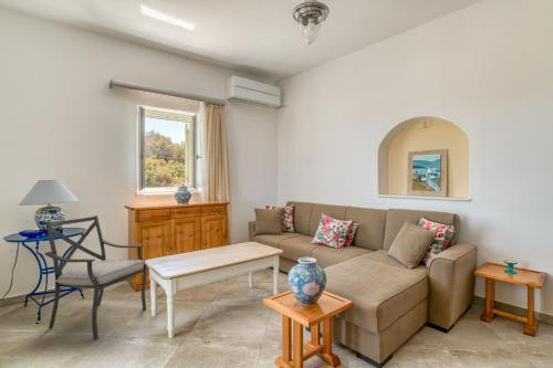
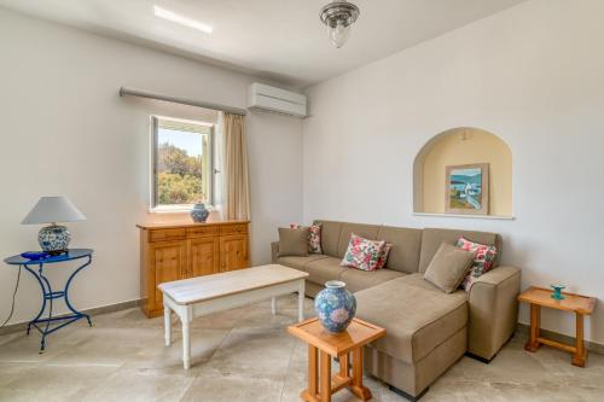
- chair (96, 269)
